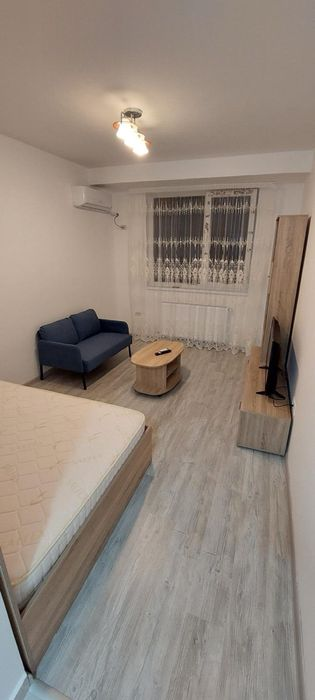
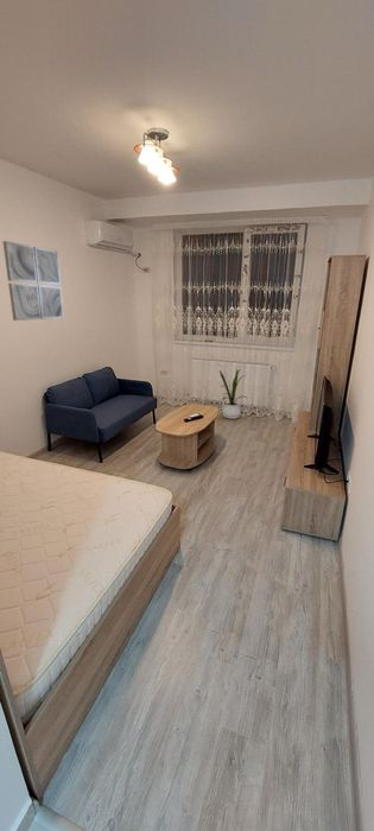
+ house plant (230, 391)
+ wall art (37, 283)
